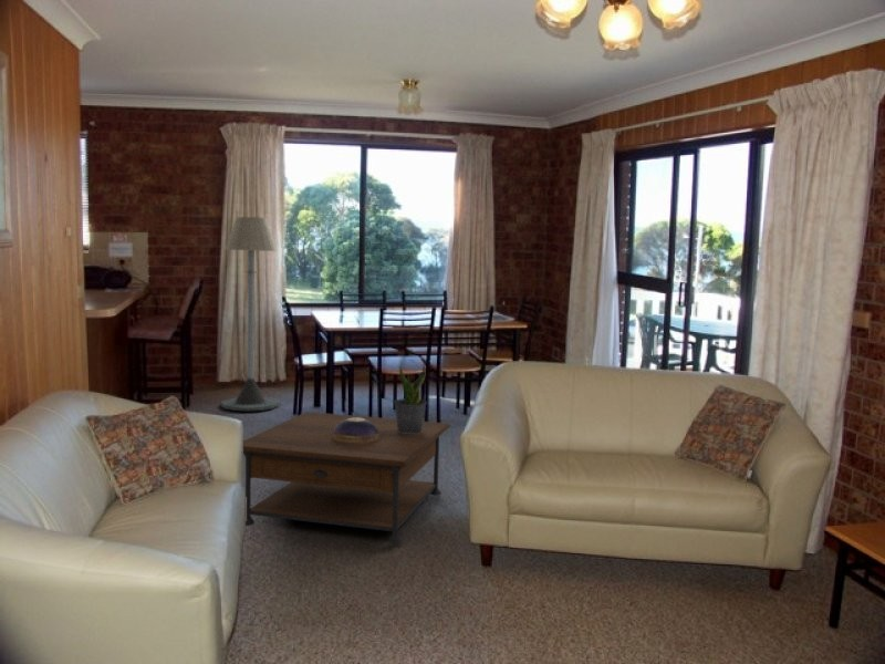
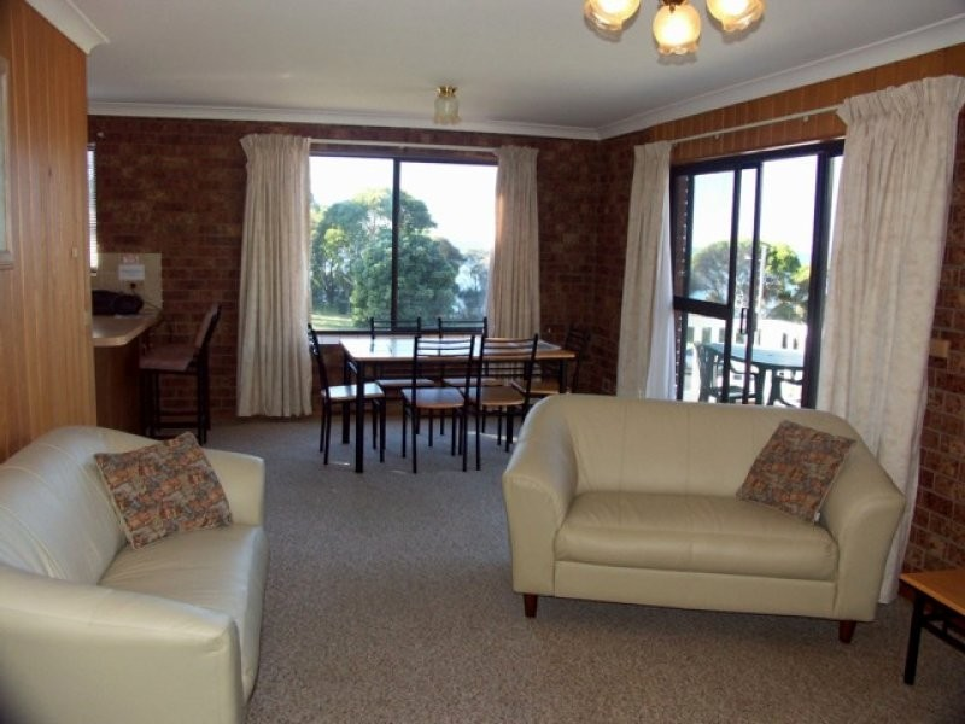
- coffee table (348, 470)
- decorative bowl (355, 427)
- floor lamp (250, 312)
- potted plant (409, 394)
